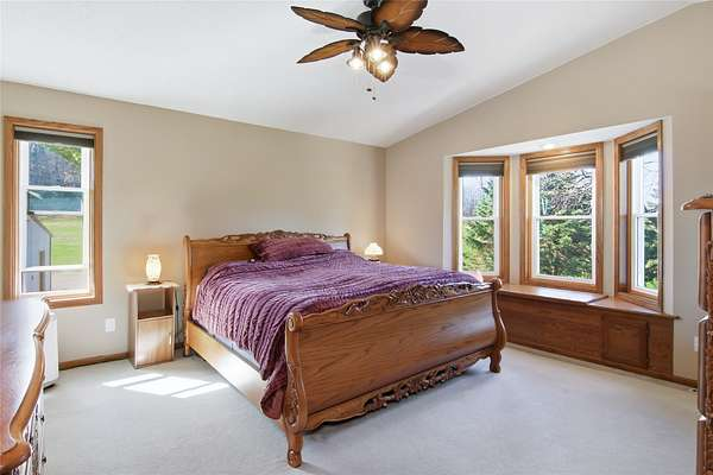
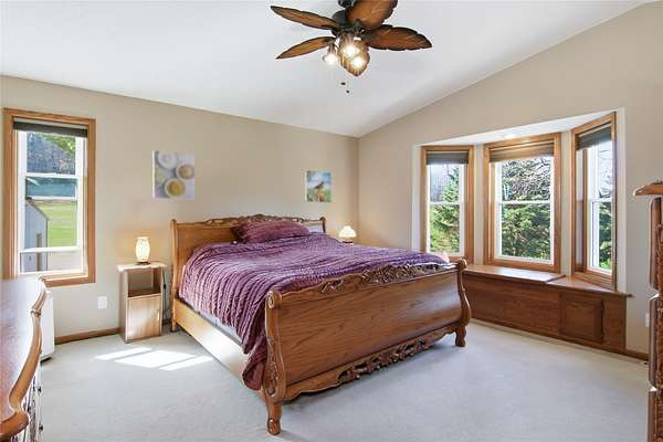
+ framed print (318, 187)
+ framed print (175, 176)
